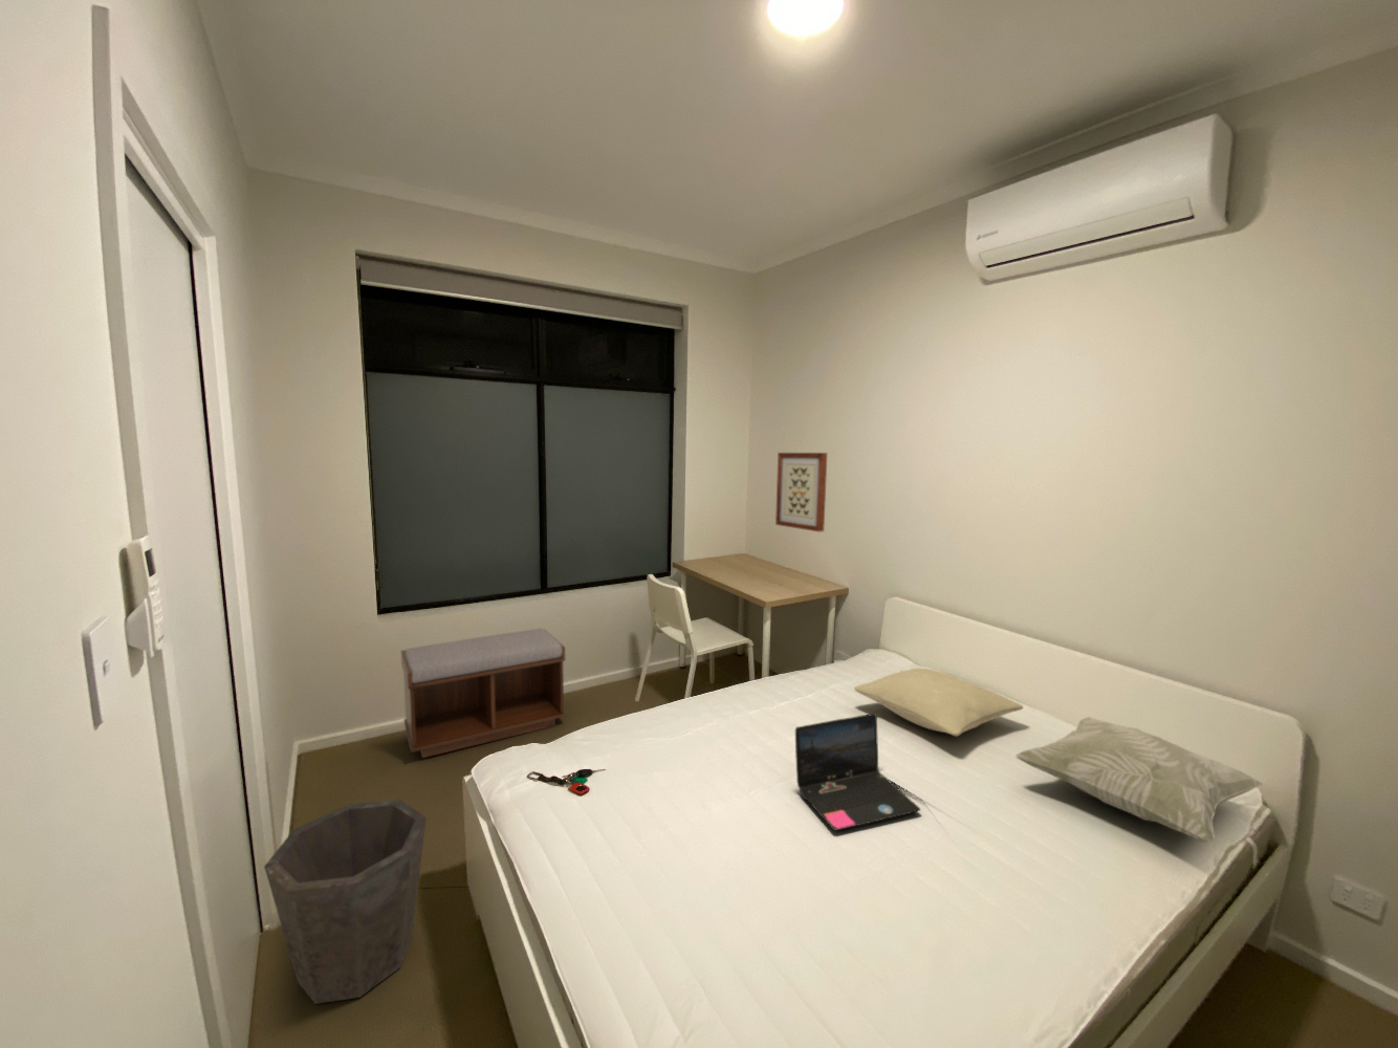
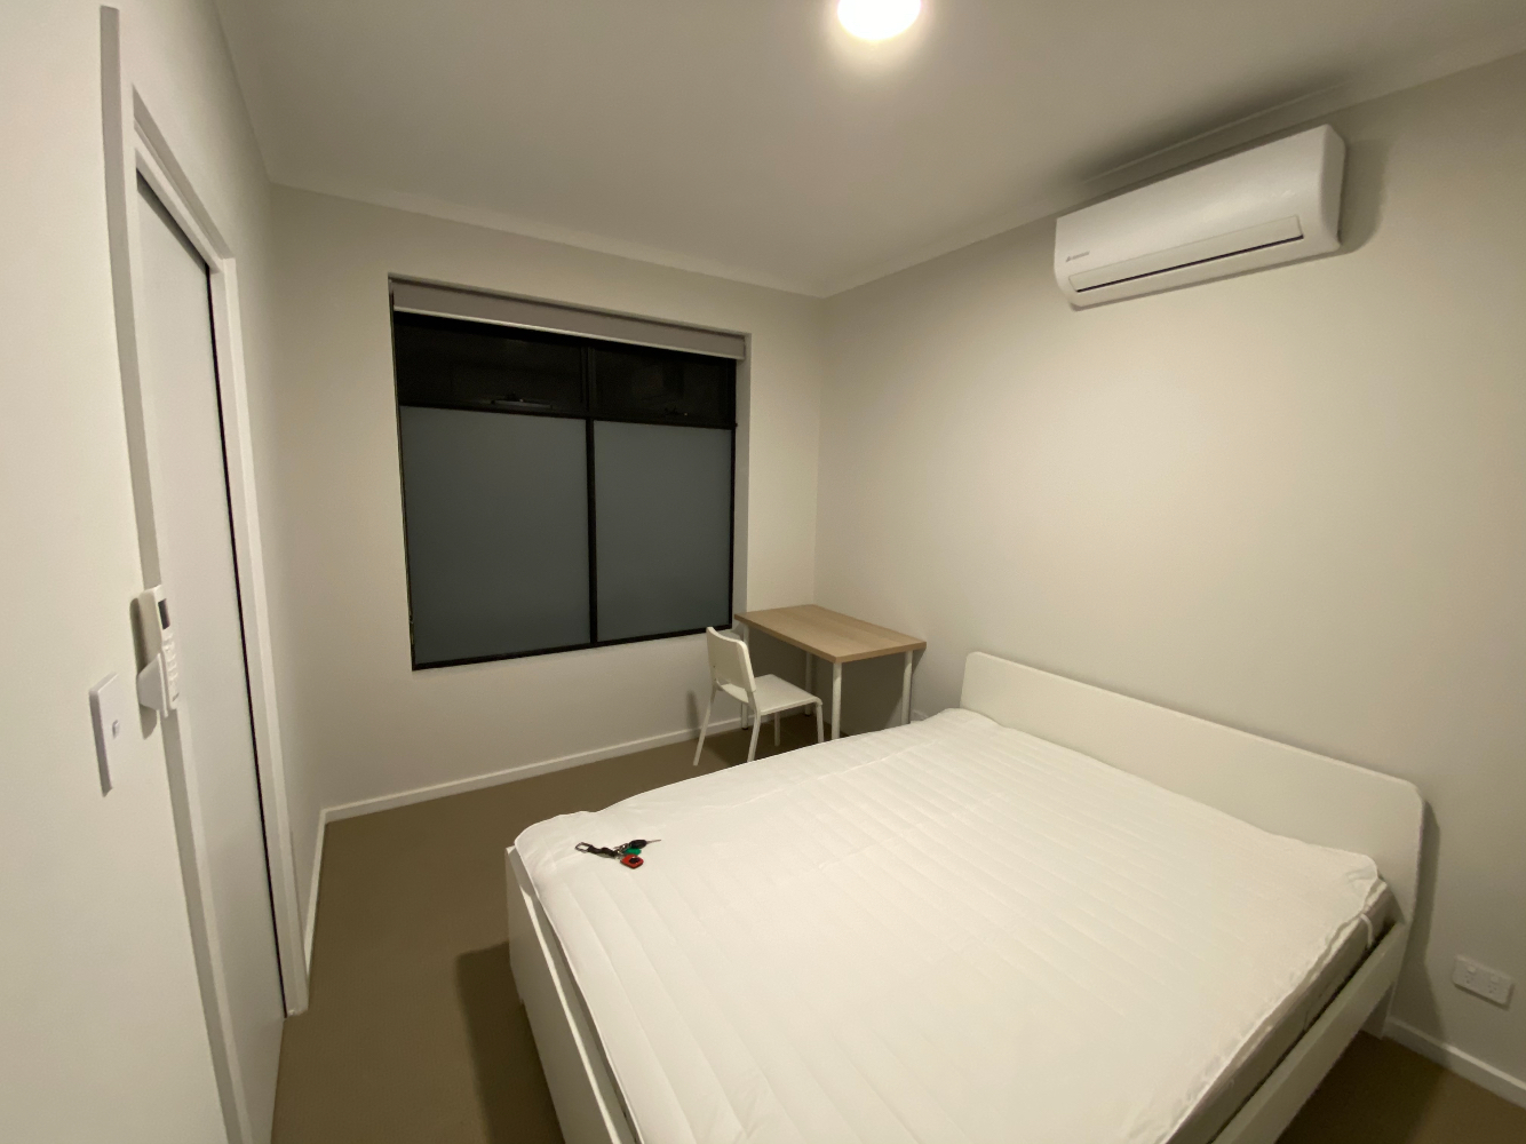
- wall art (799, 491)
- pillow (935, 697)
- laptop (856, 768)
- bench (485, 687)
- decorative pillow (1134, 768)
- waste bin (353, 899)
